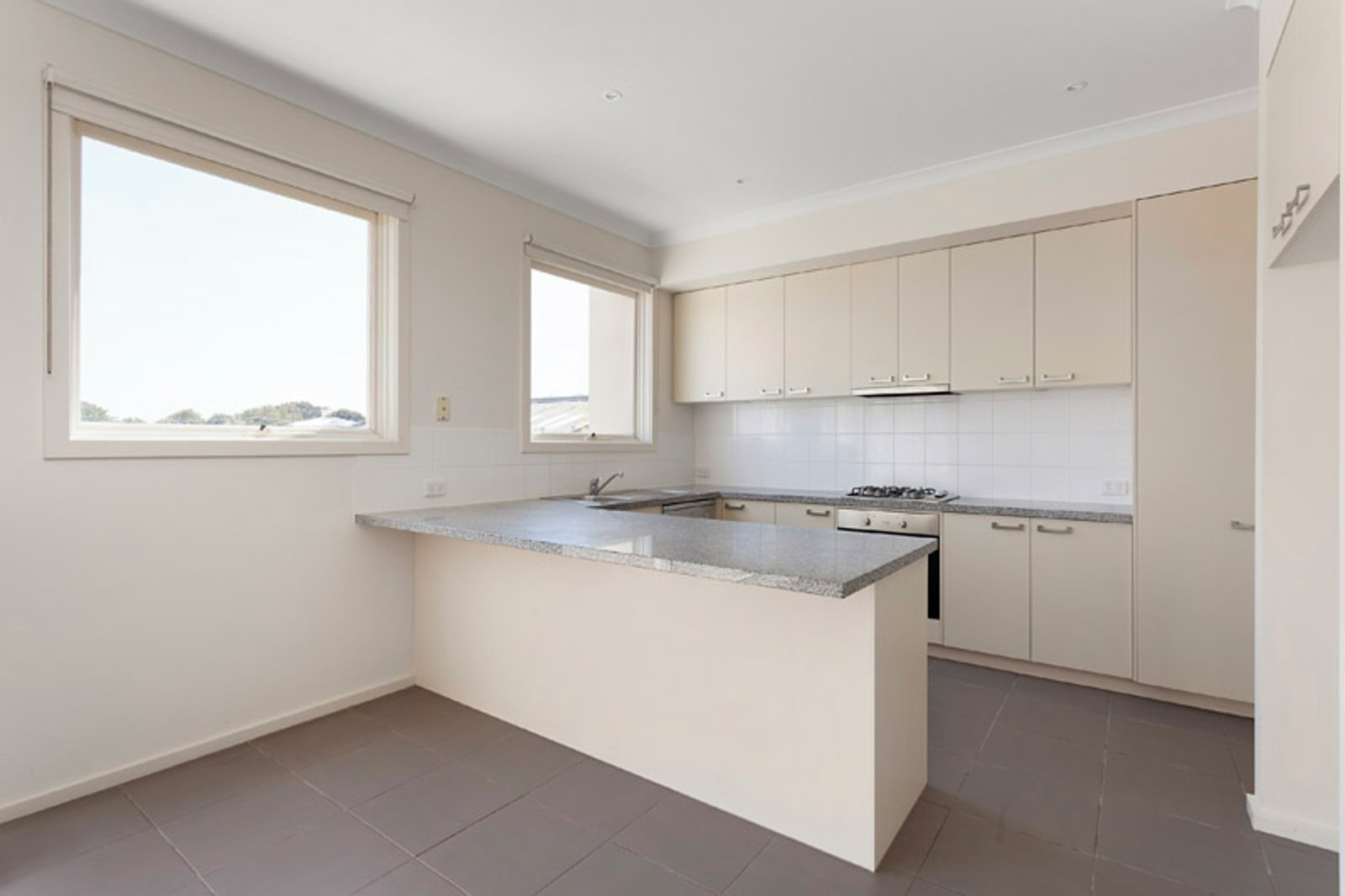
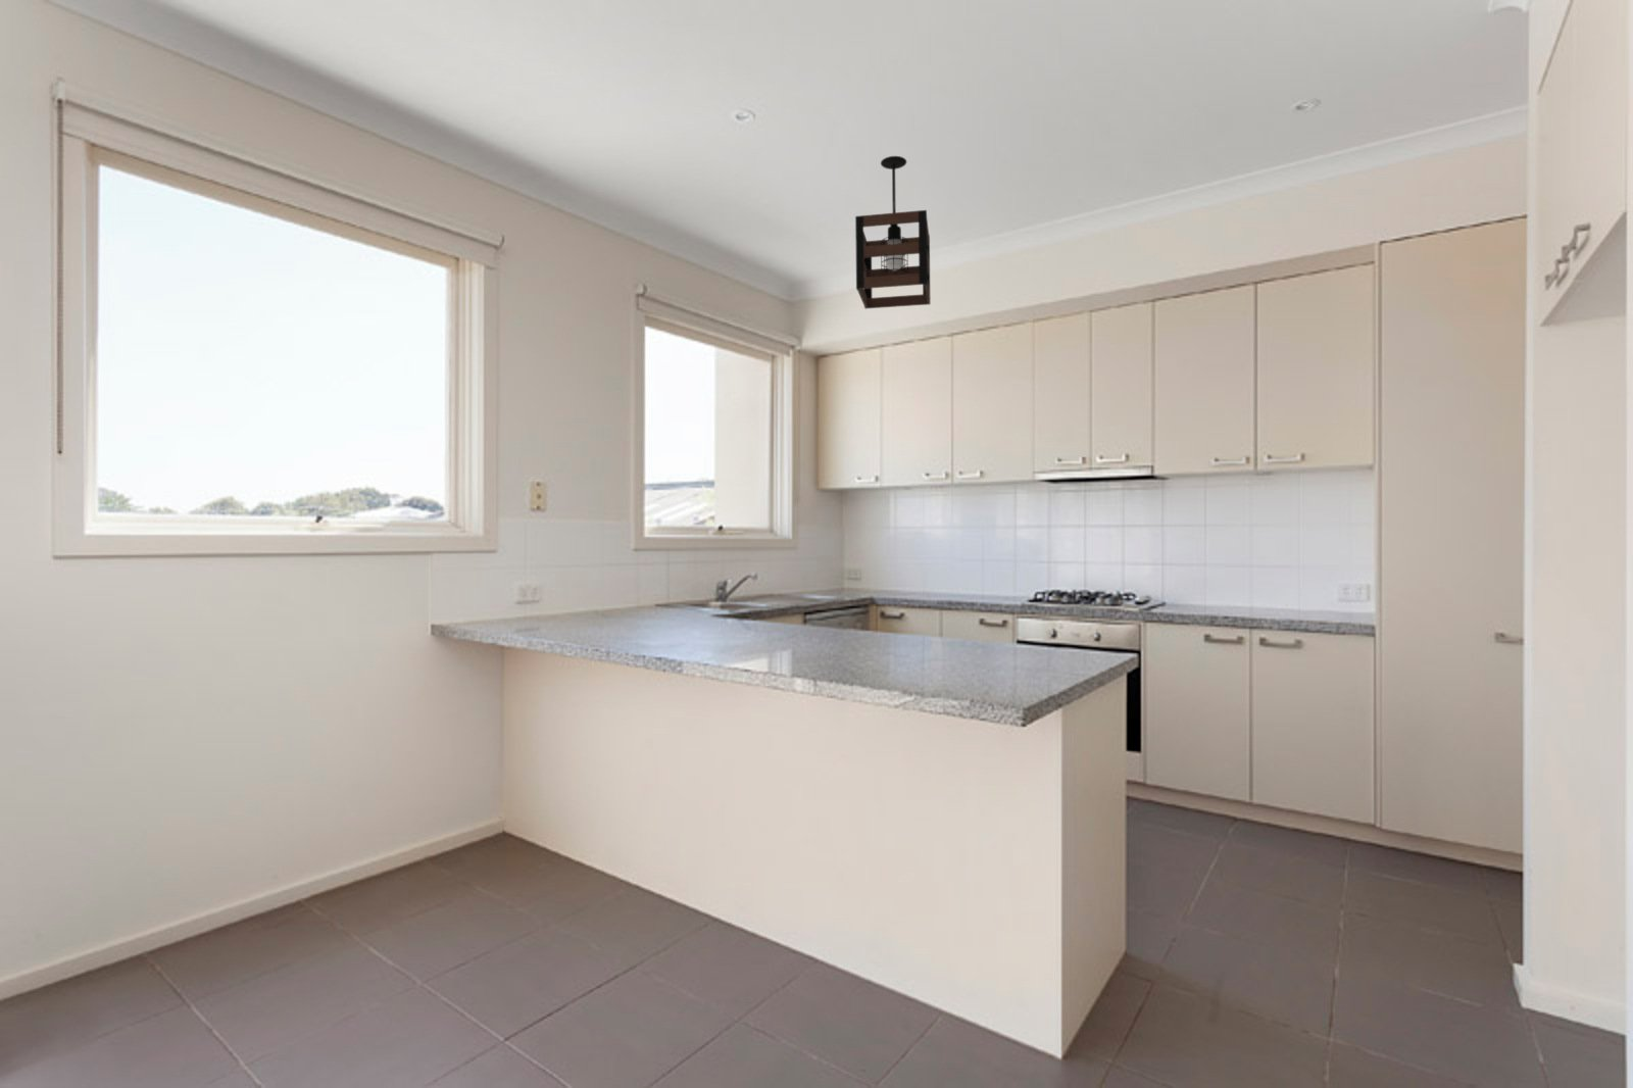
+ pendant light (894, 228)
